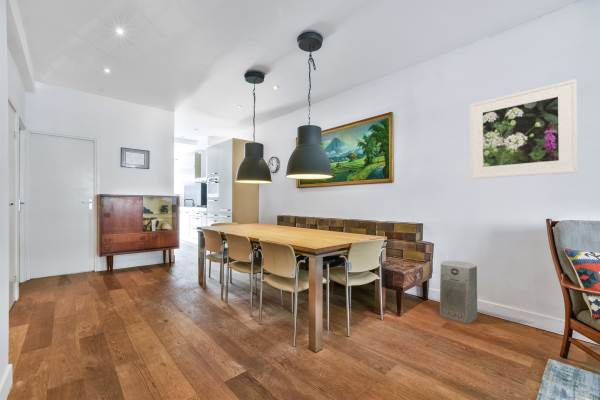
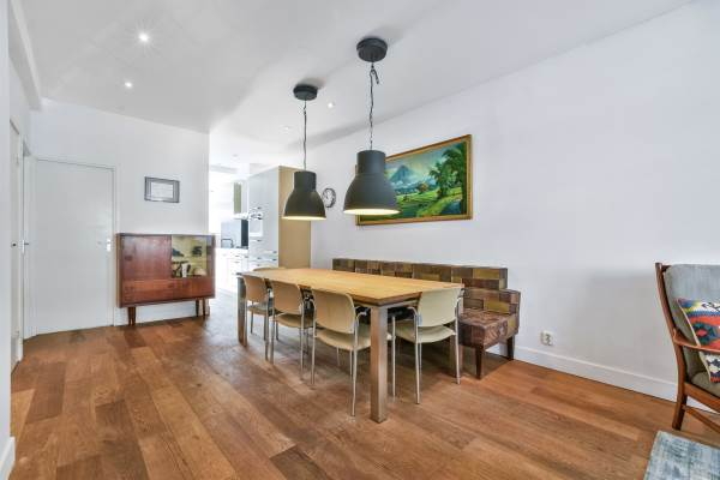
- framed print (517, 134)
- fan (459, 289)
